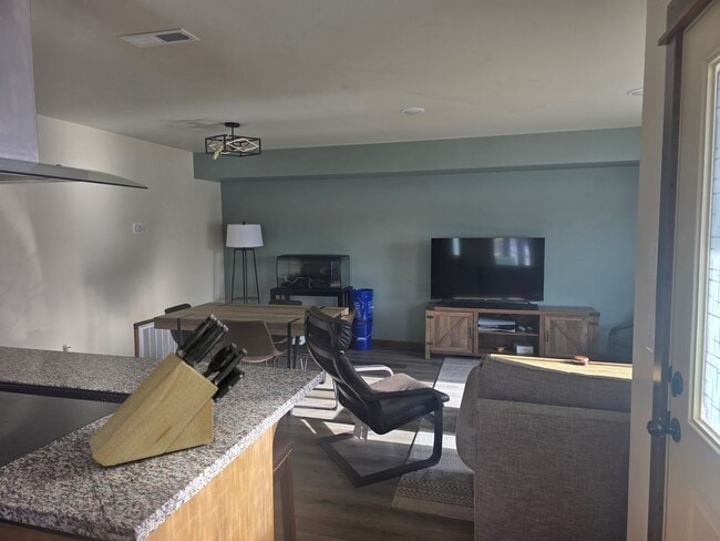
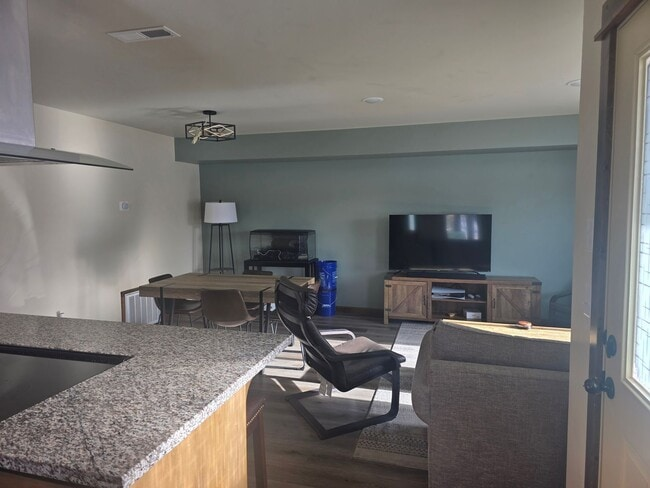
- knife block (172, 381)
